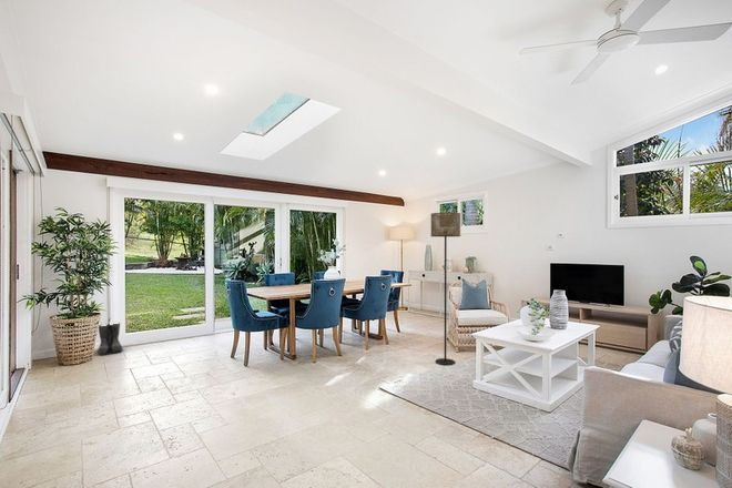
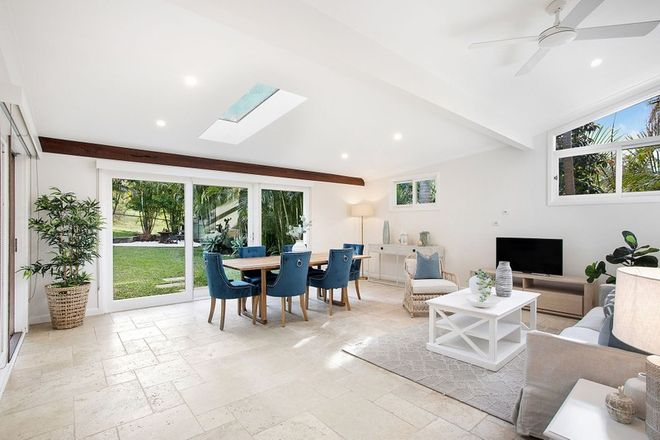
- floor lamp (445, 287)
- boots (109, 337)
